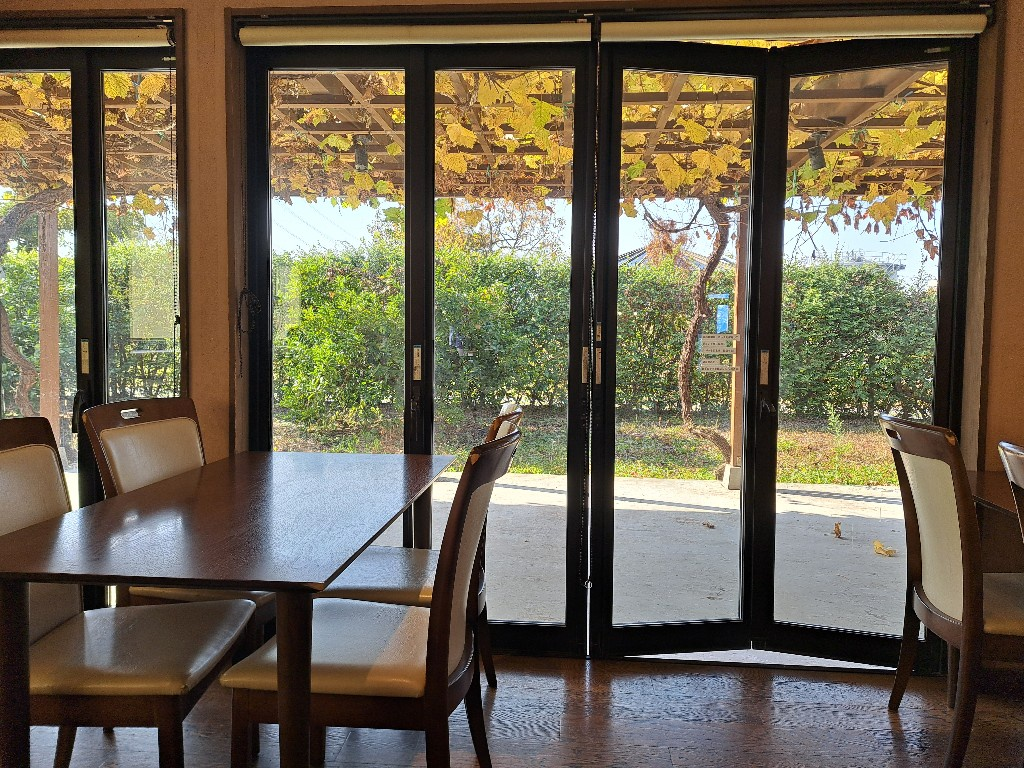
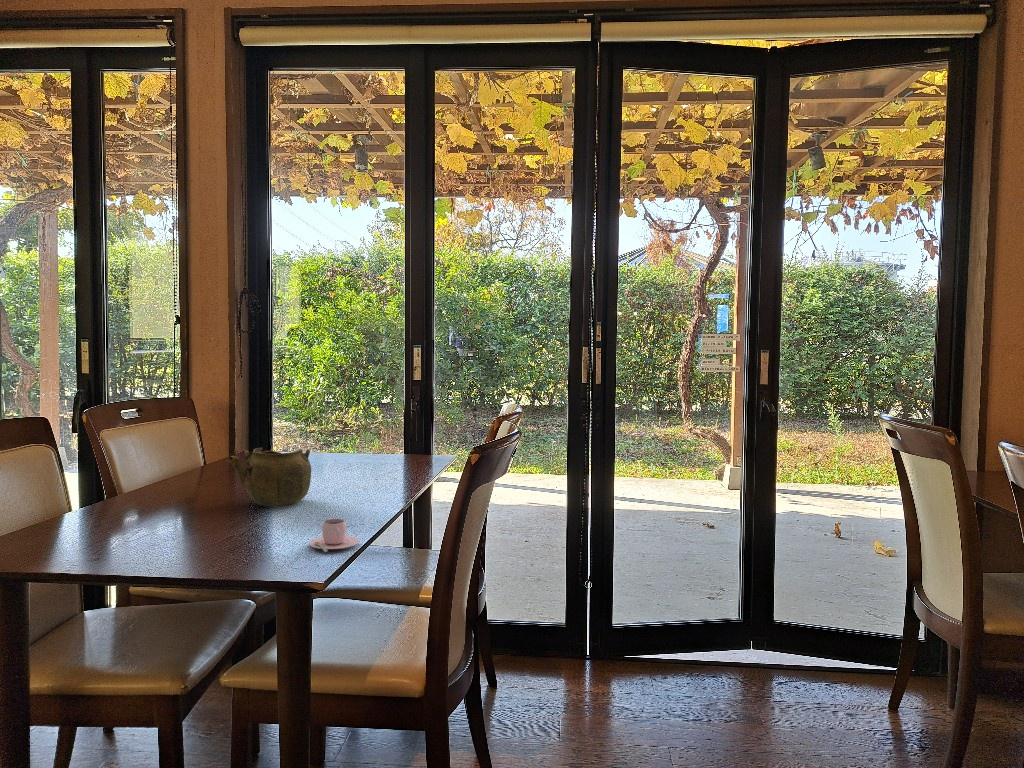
+ teapot (270, 475)
+ teacup (334, 519)
